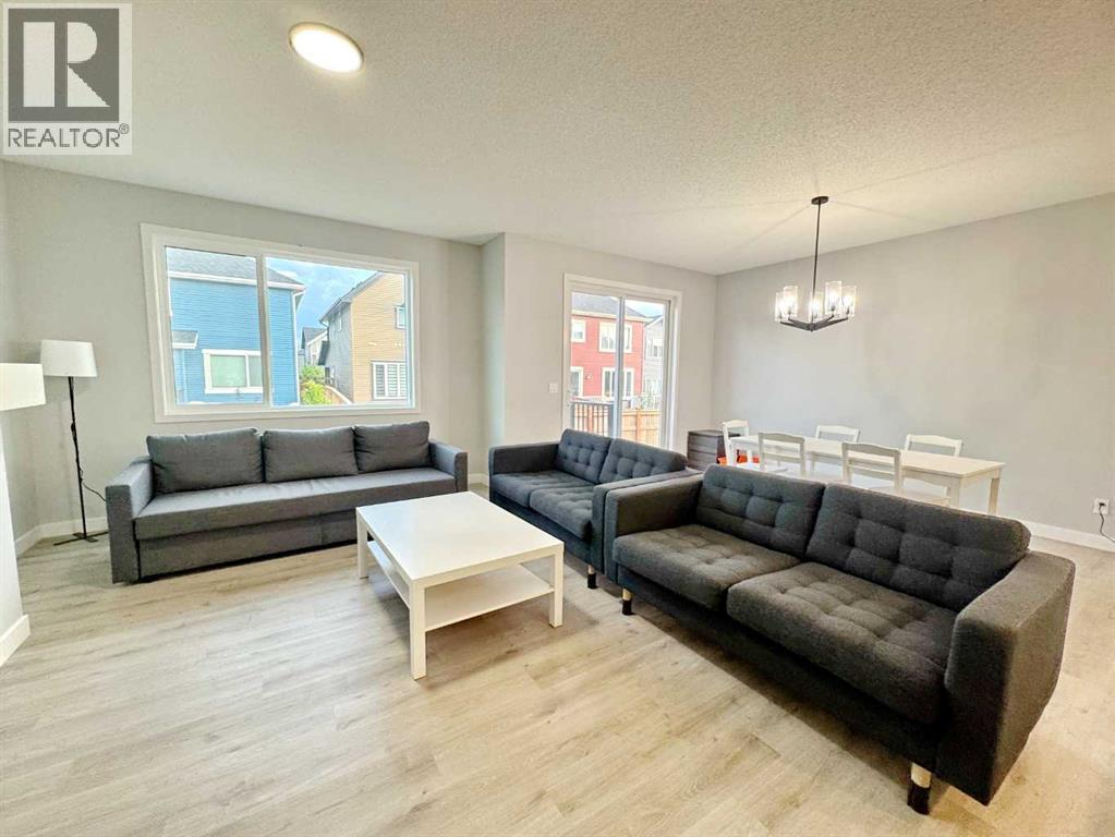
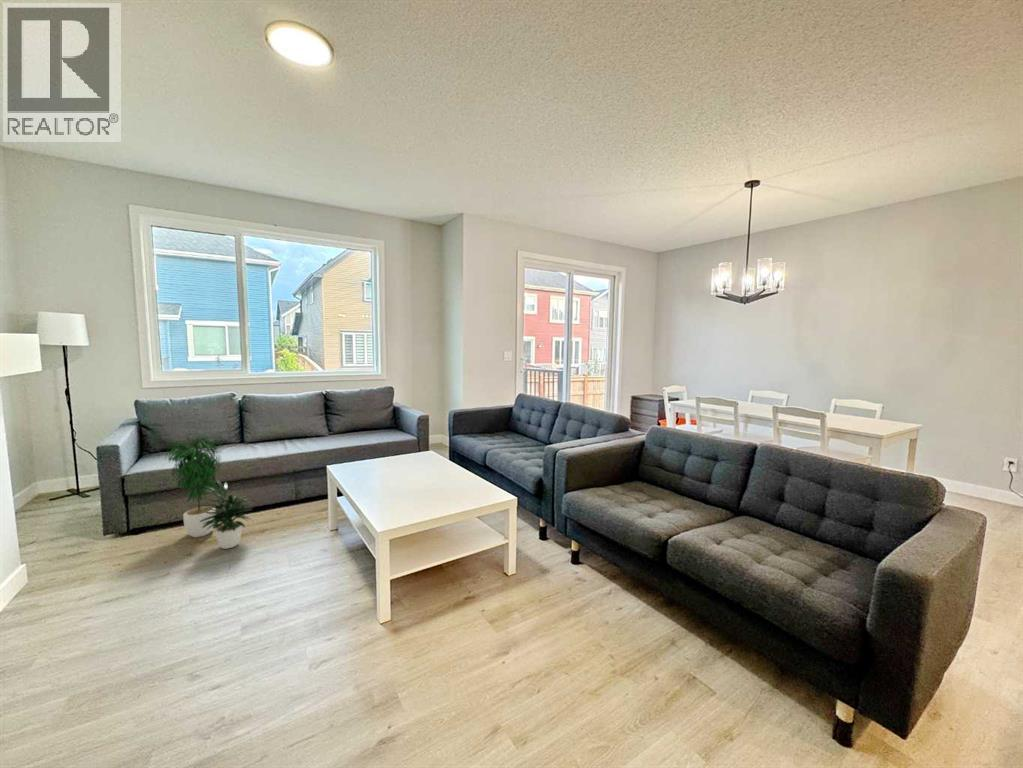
+ potted plant (209, 486)
